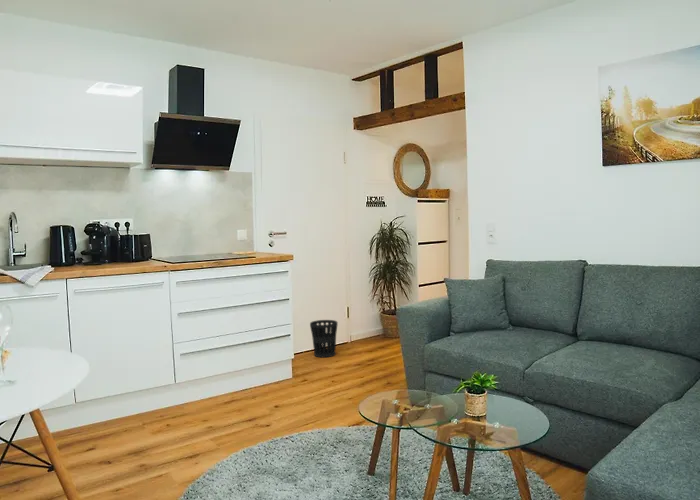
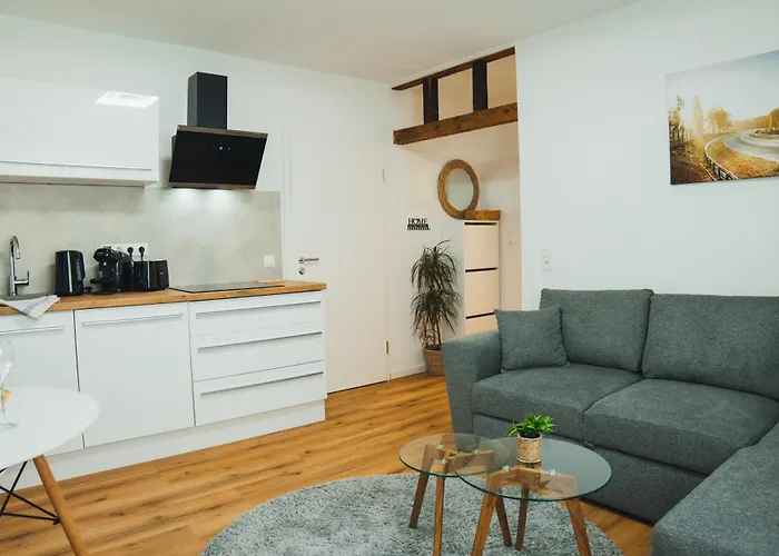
- wastebasket (324, 338)
